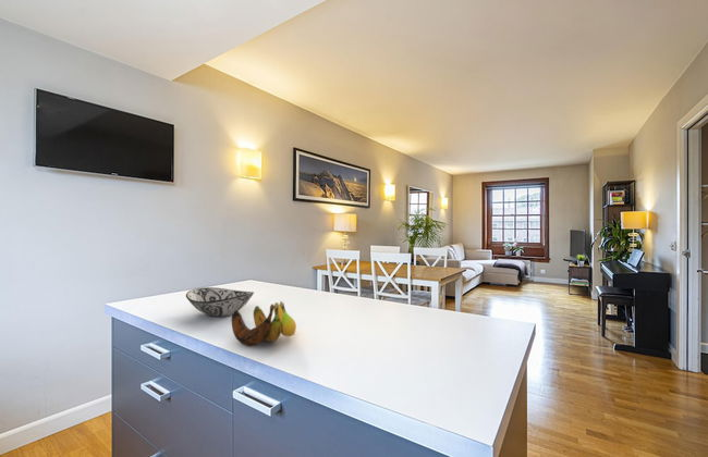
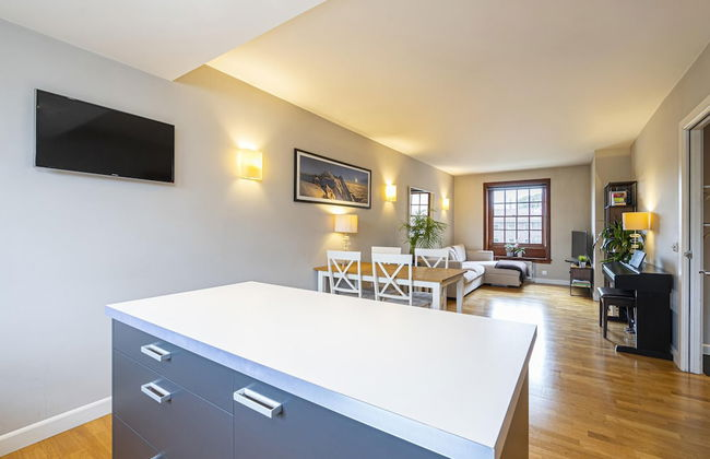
- decorative bowl (220, 301)
- banana (266, 318)
